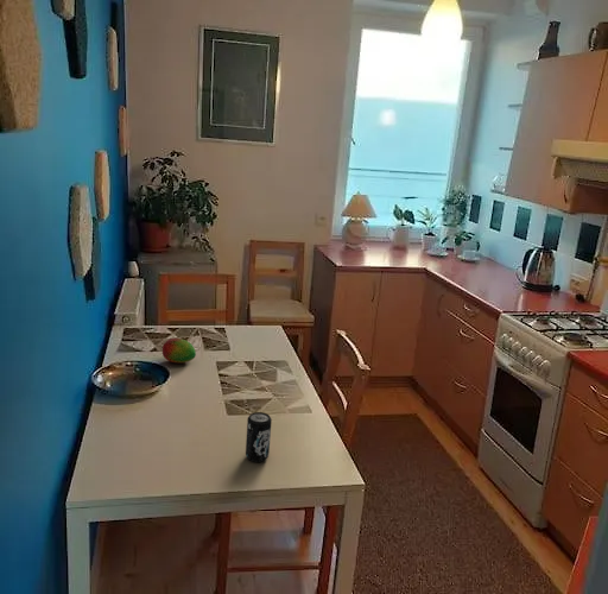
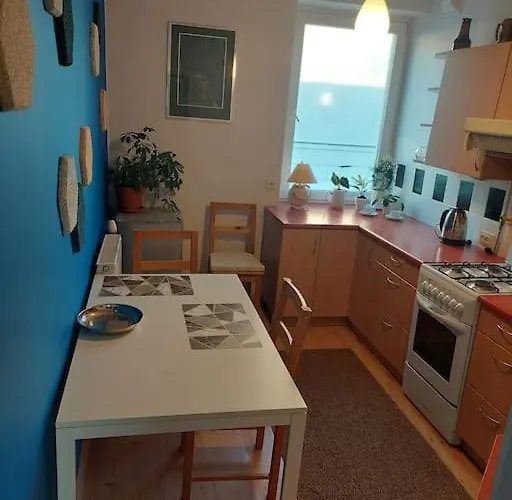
- fruit (178, 349)
- beverage can (258, 437)
